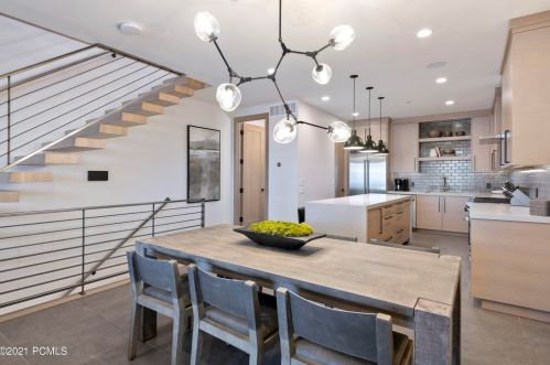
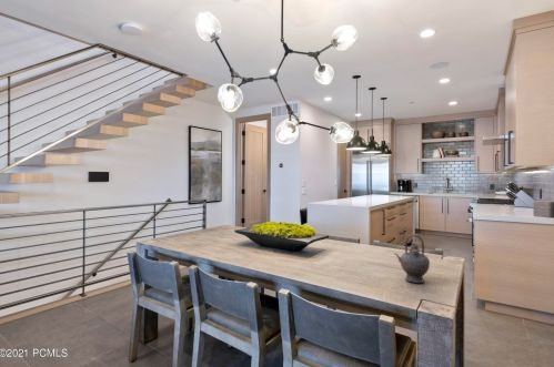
+ teapot (411, 257)
